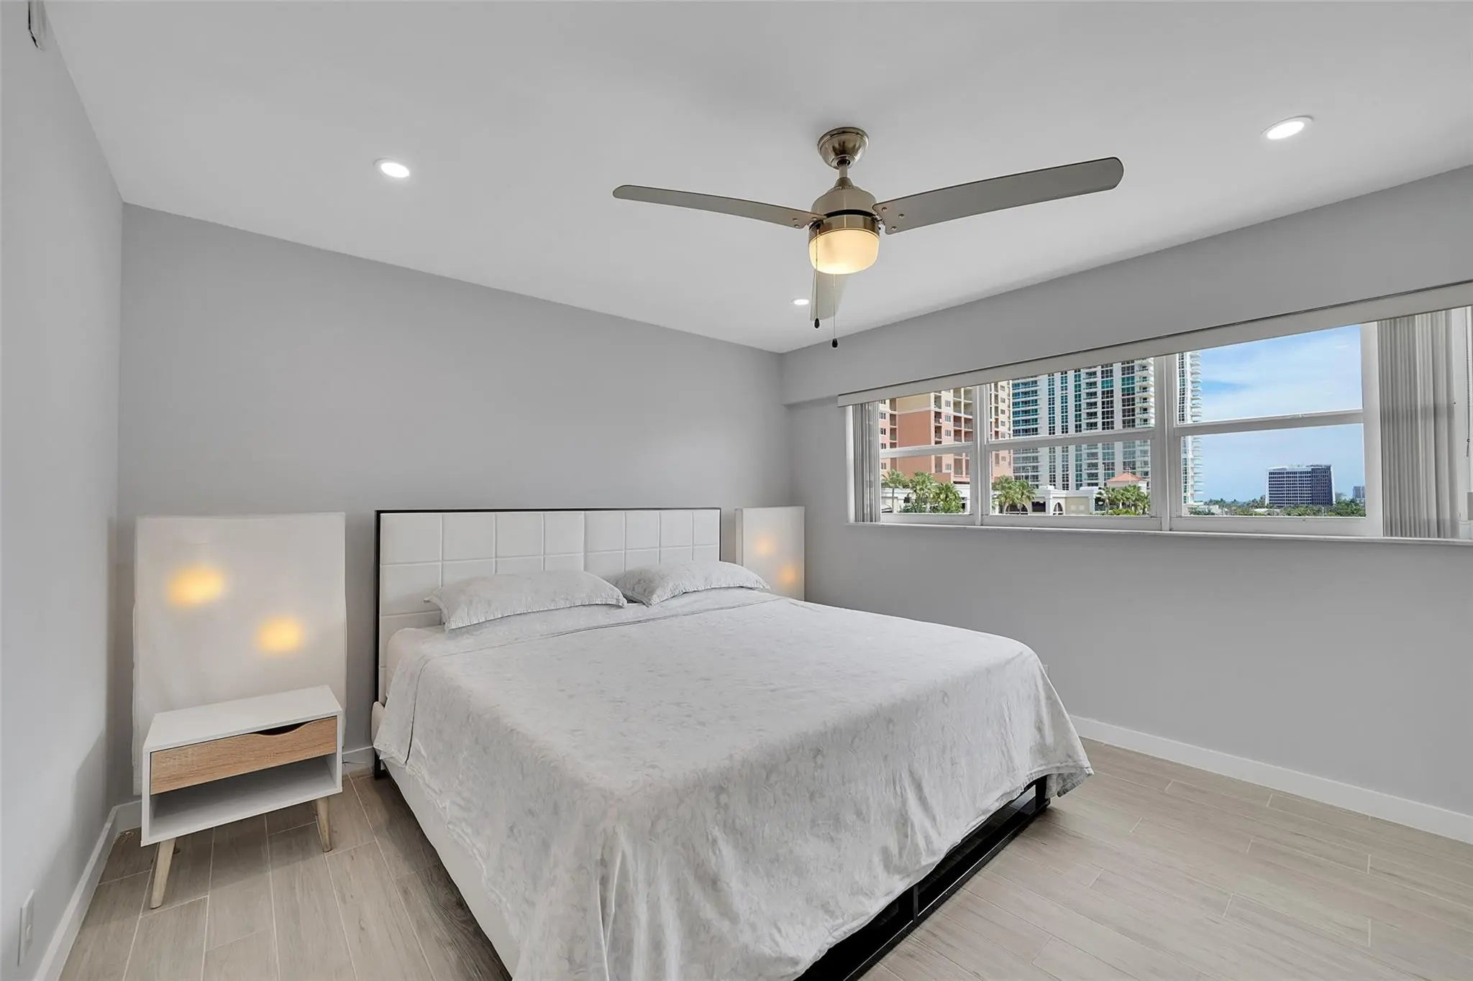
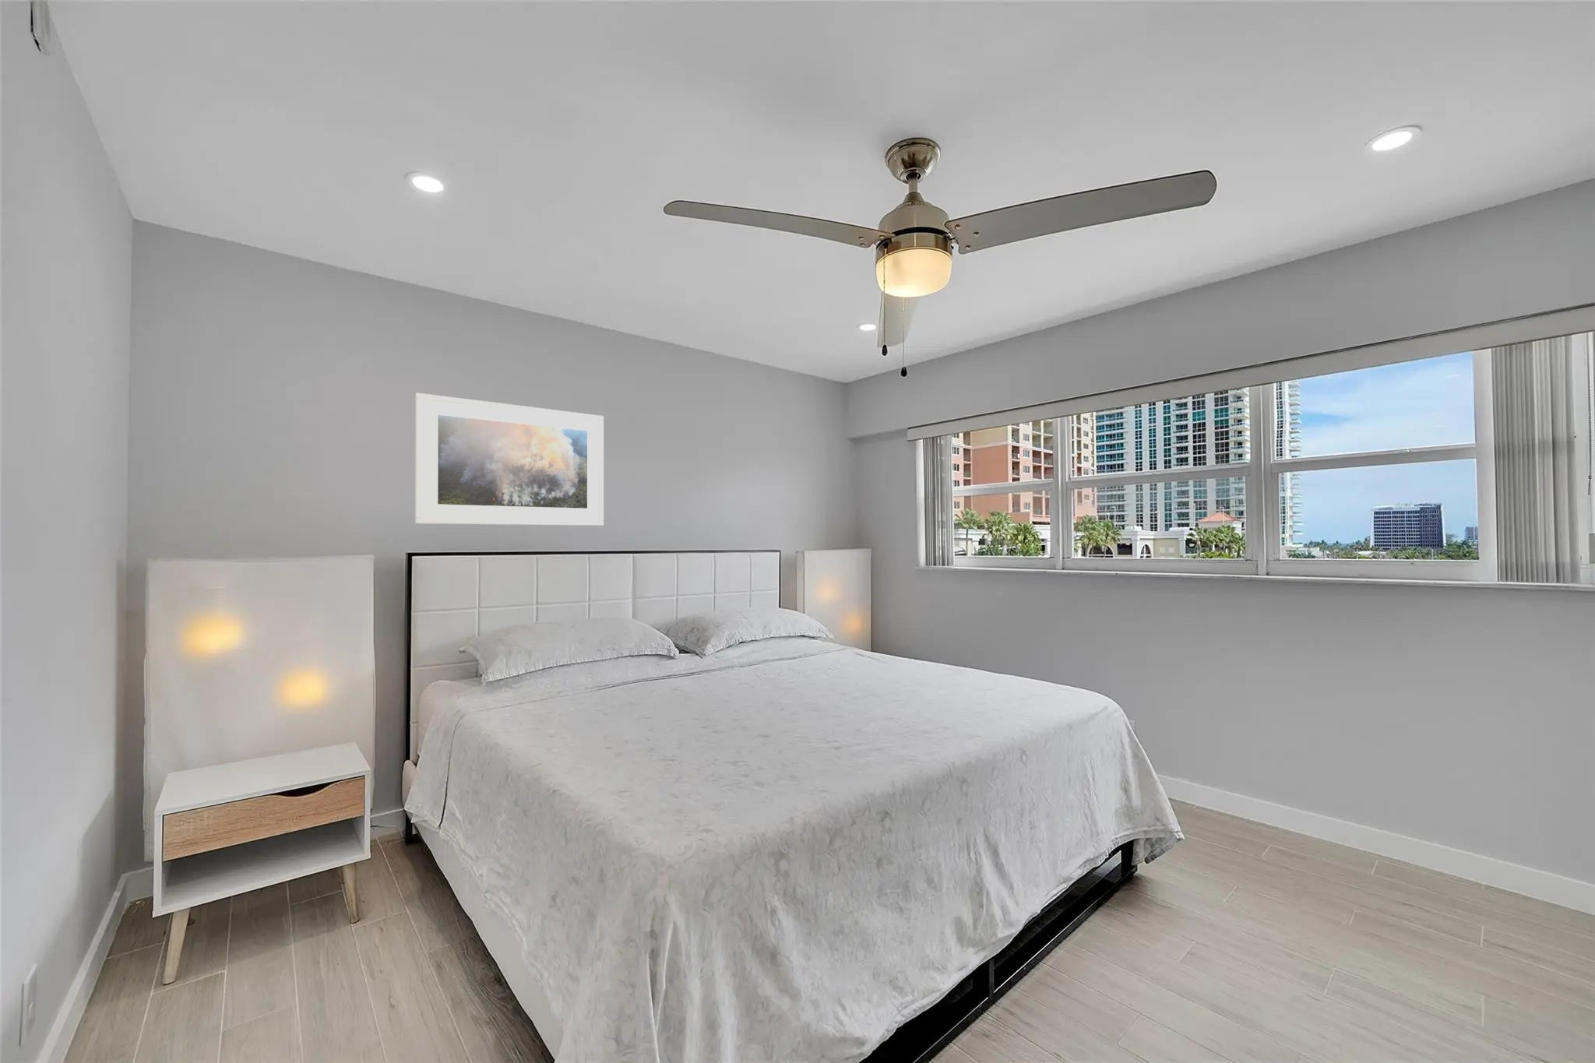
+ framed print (517, 465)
